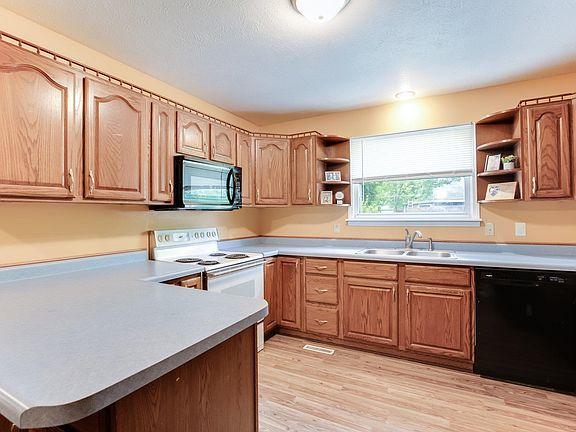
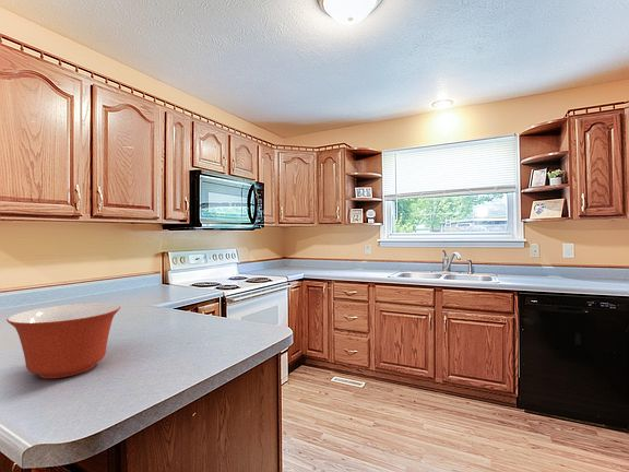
+ mixing bowl (68, 340)
